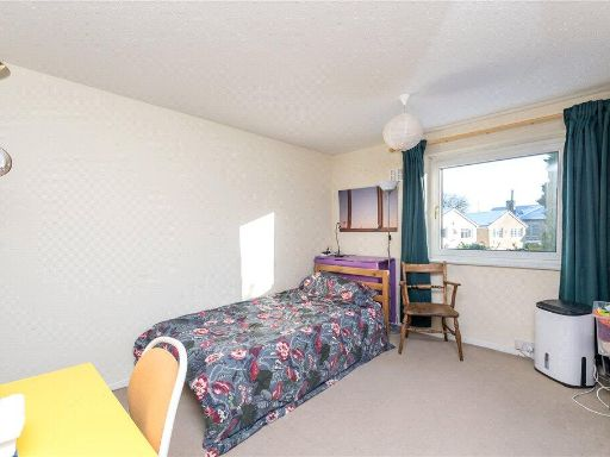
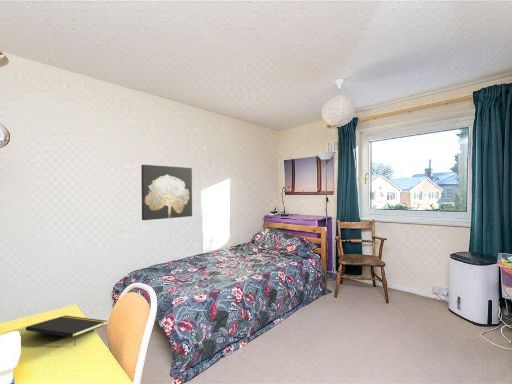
+ wall art (168, 192)
+ notepad (68, 325)
